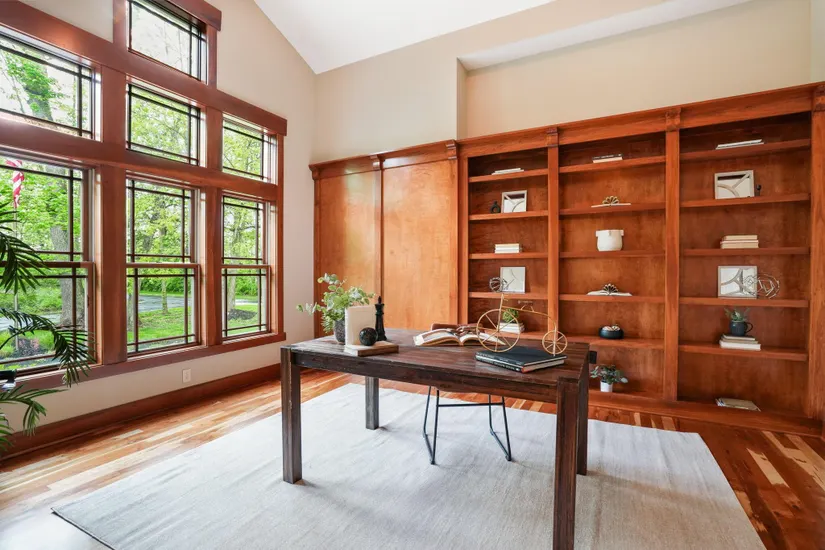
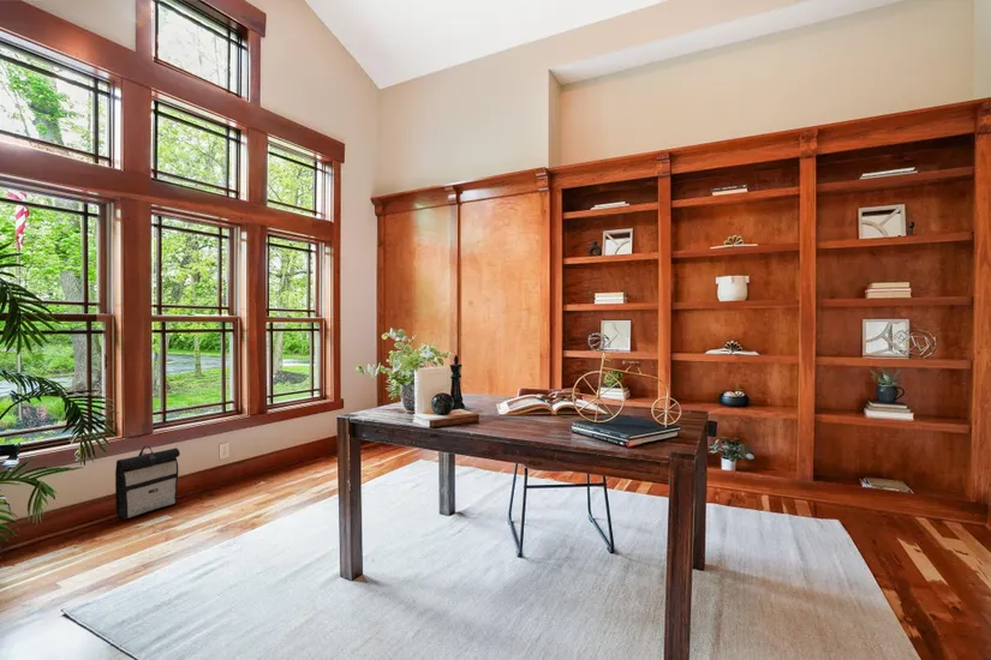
+ backpack (147, 478)
